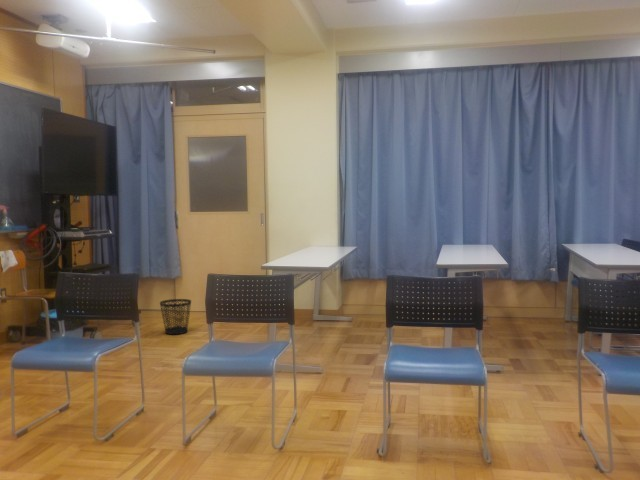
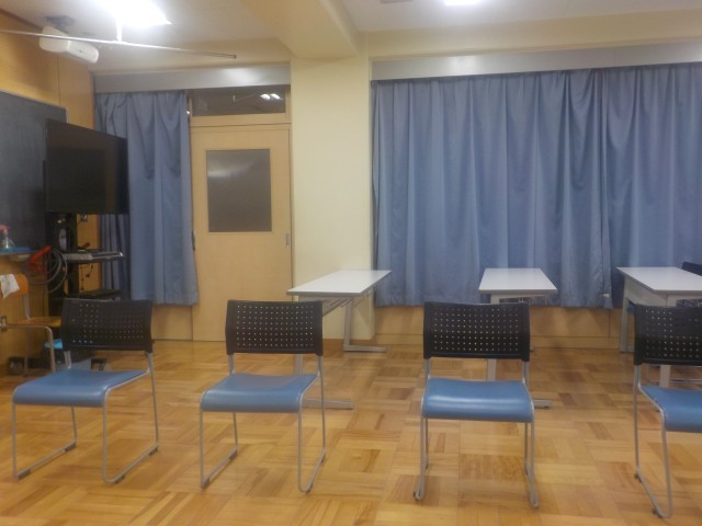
- wastebasket (176, 317)
